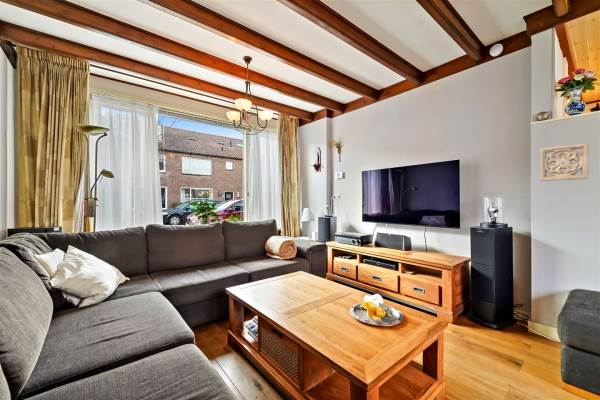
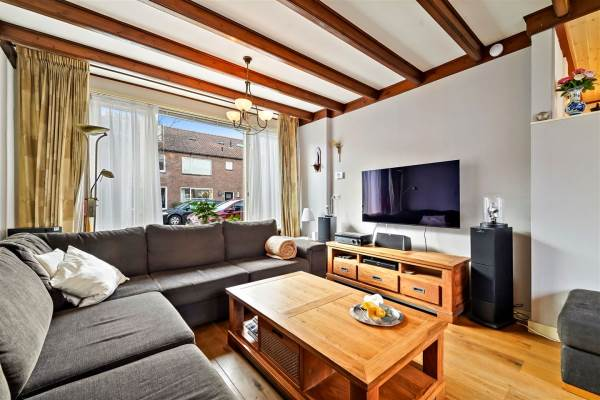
- wall ornament (563, 163)
